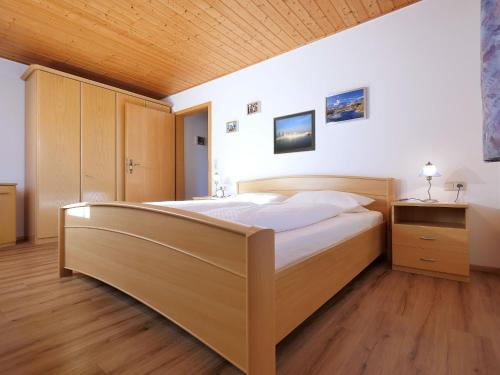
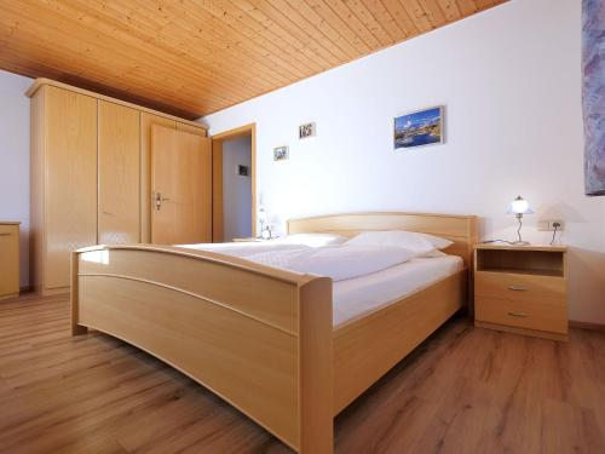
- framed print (293, 133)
